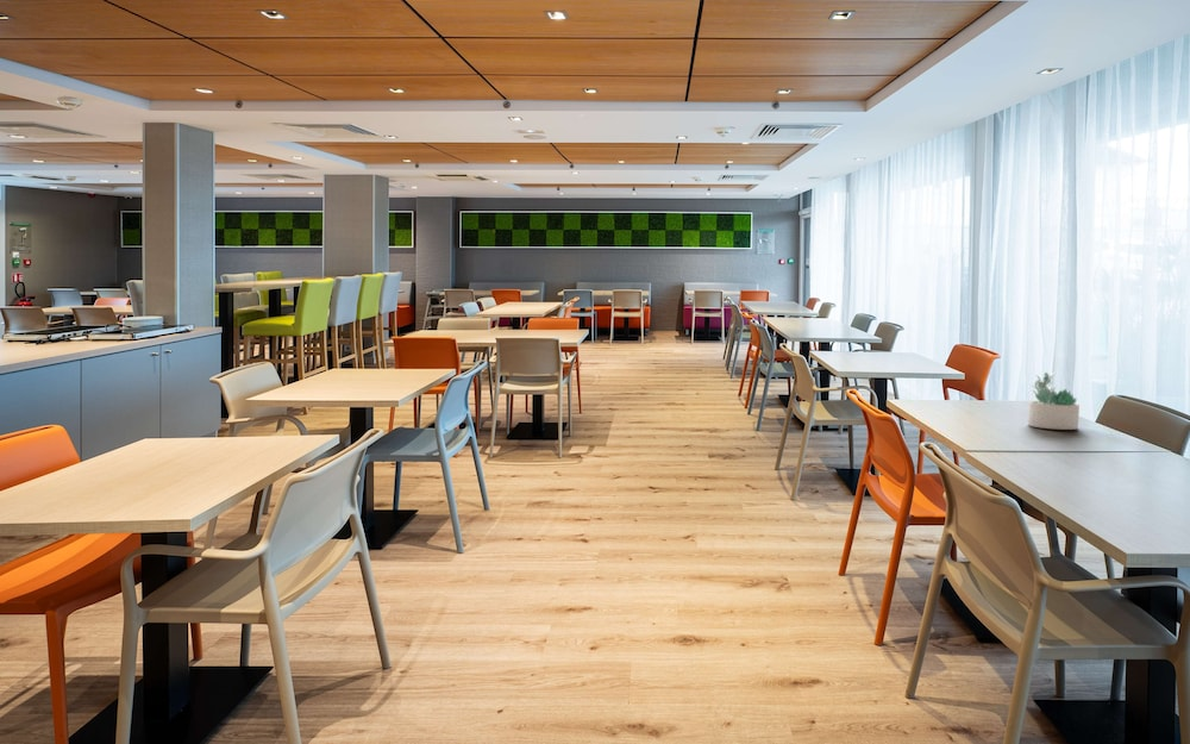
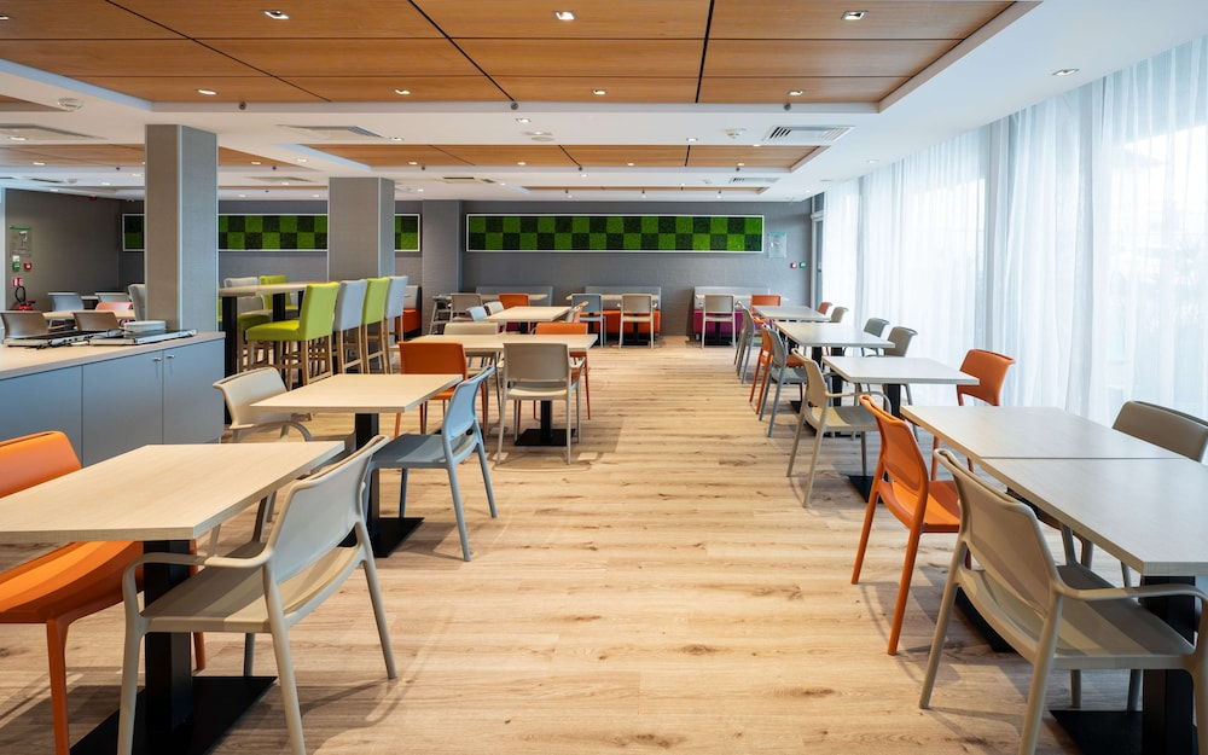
- succulent plant (1054, 399)
